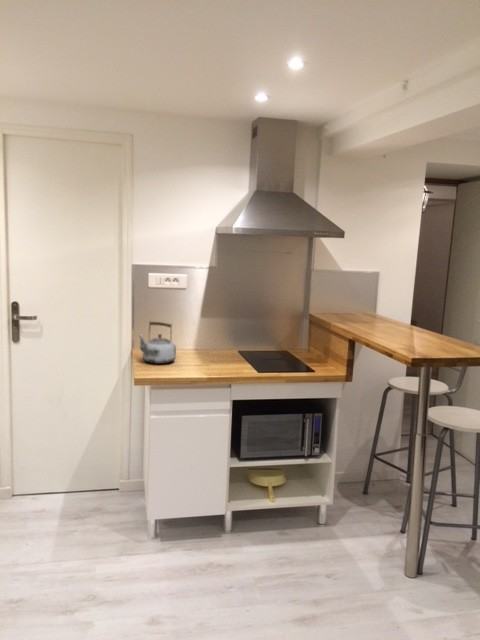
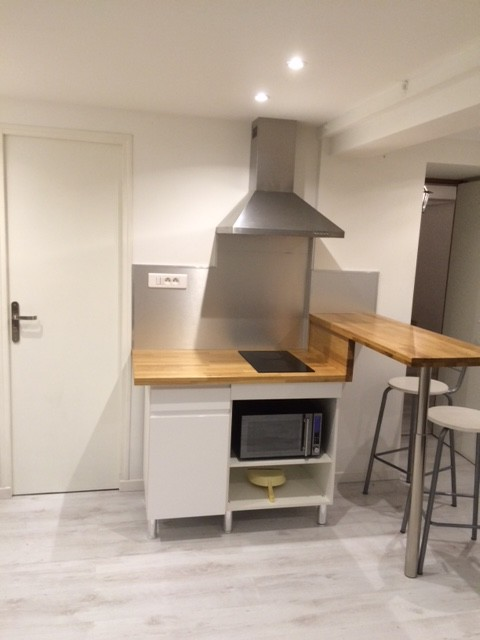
- kettle (156, 341)
